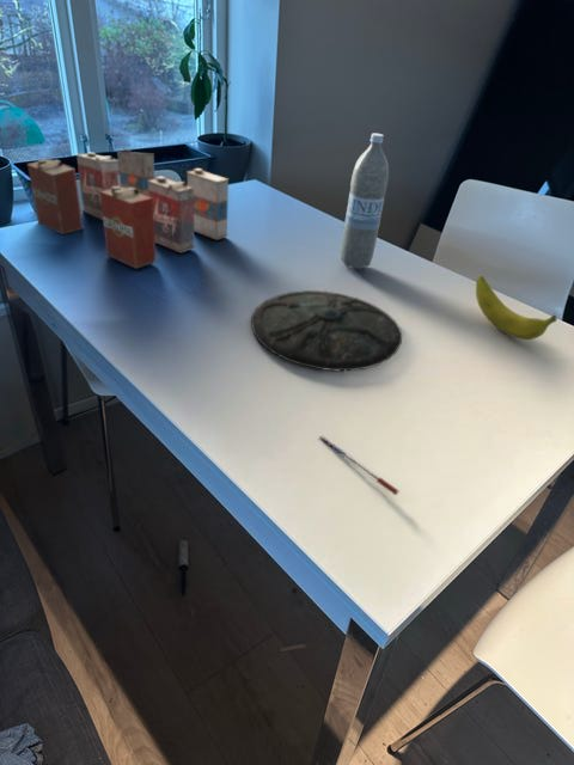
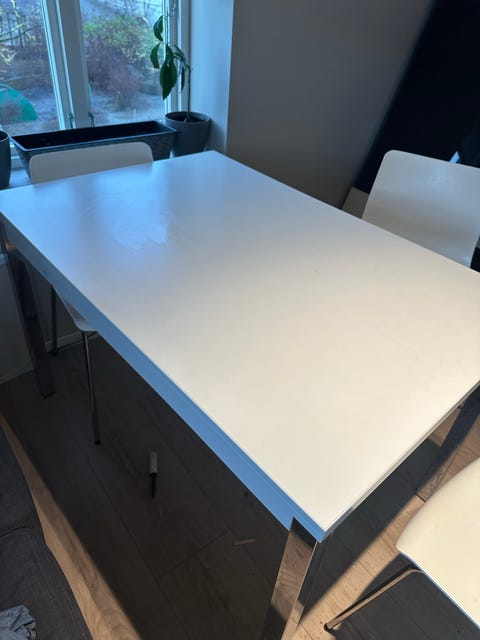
- water bottle (365, 204)
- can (132, 197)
- plate (326, 319)
- banana (508, 312)
- pen (356, 463)
